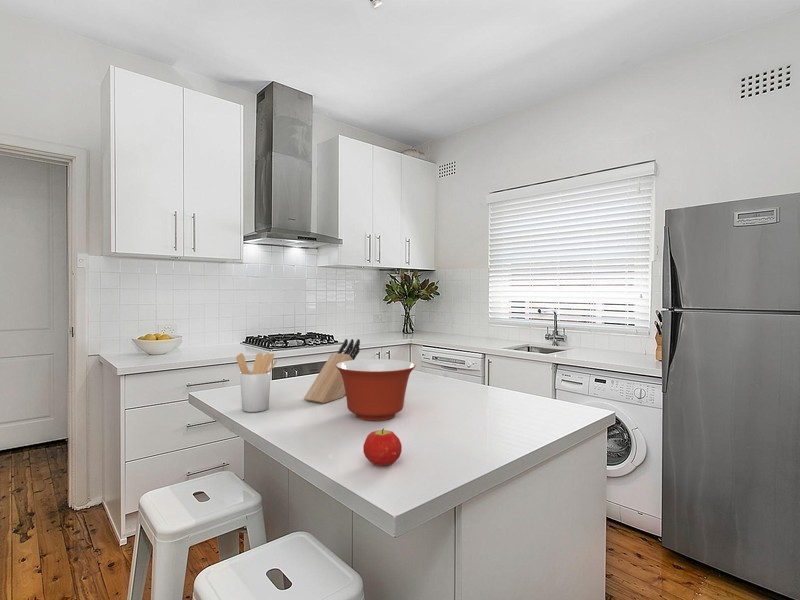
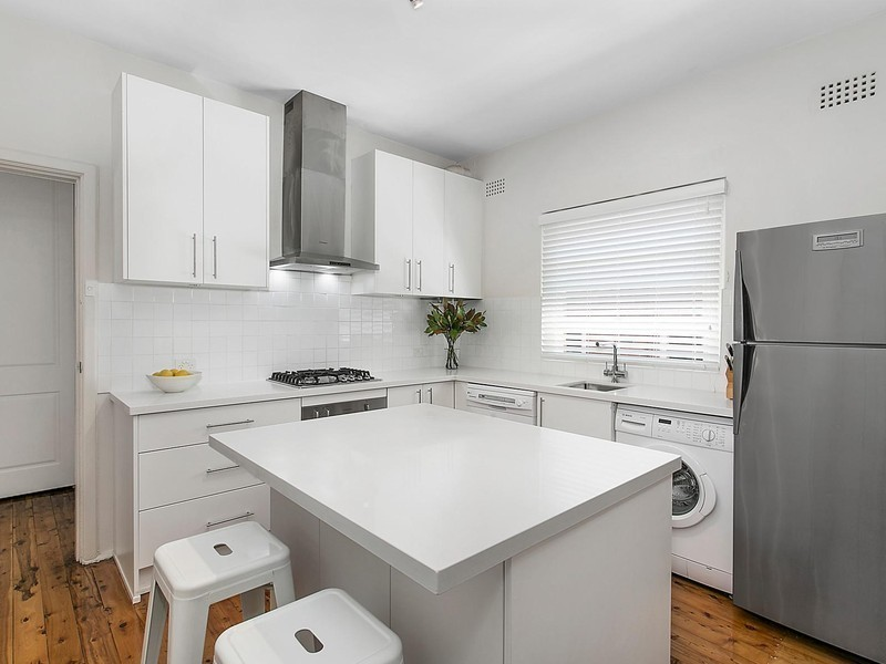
- utensil holder (258, 379)
- mixing bowl (375, 389)
- knife block (335, 368)
- fruit (382, 445)
